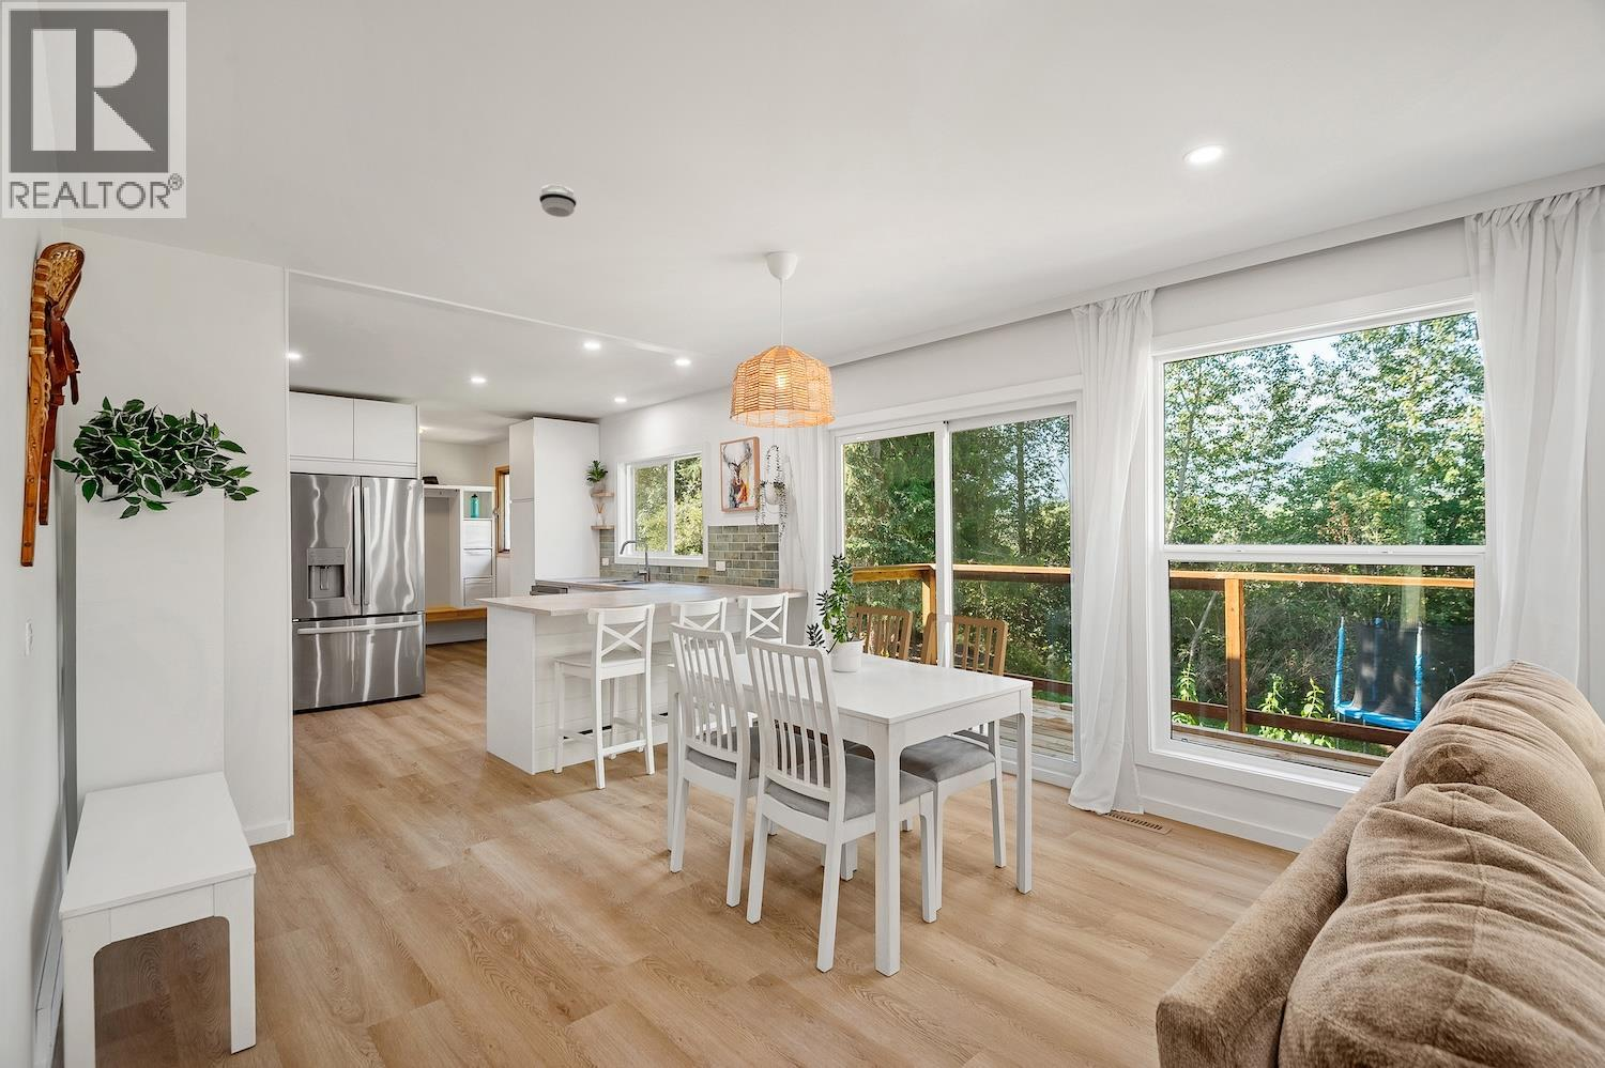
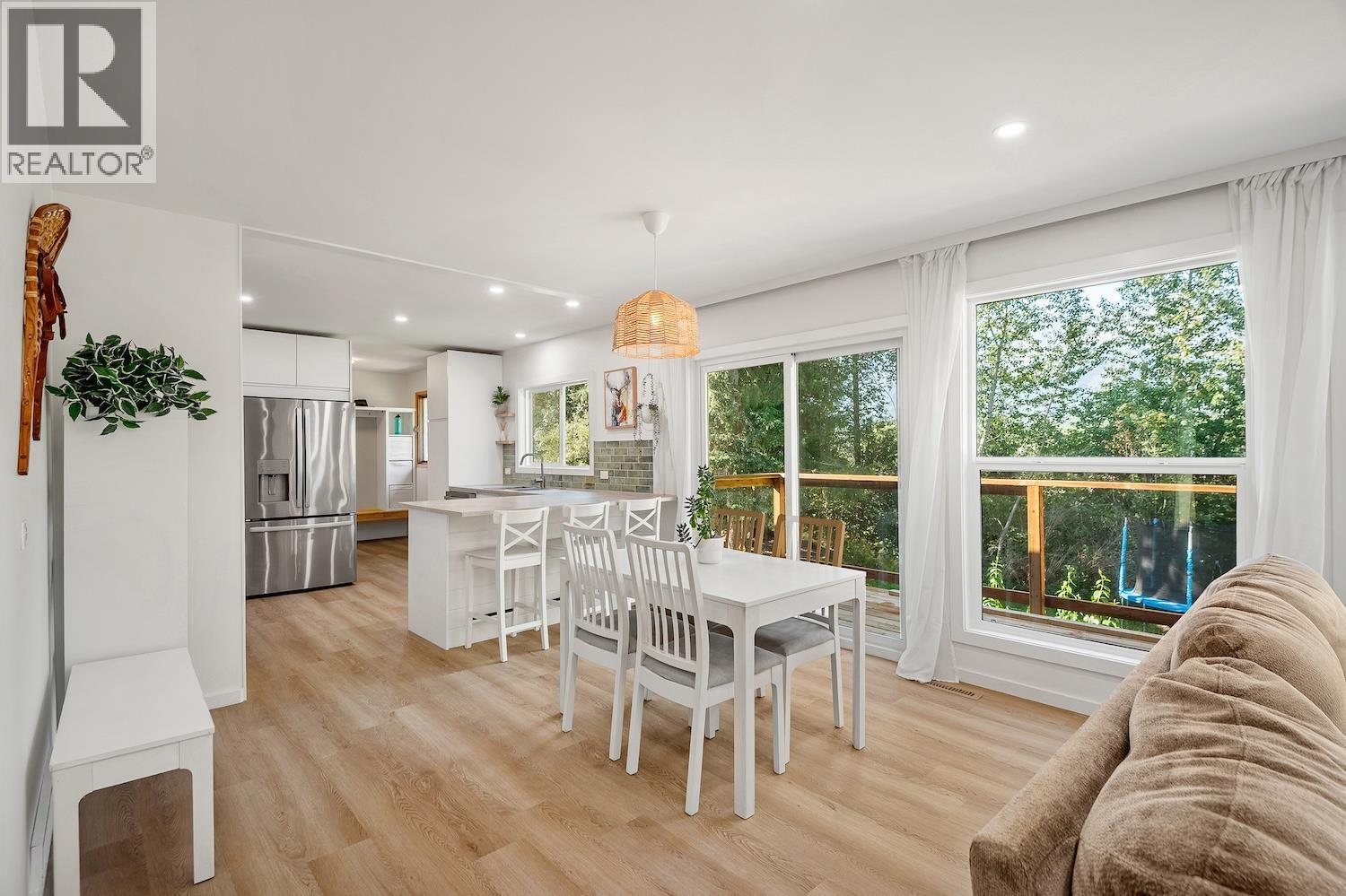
- smoke detector (558, 201)
